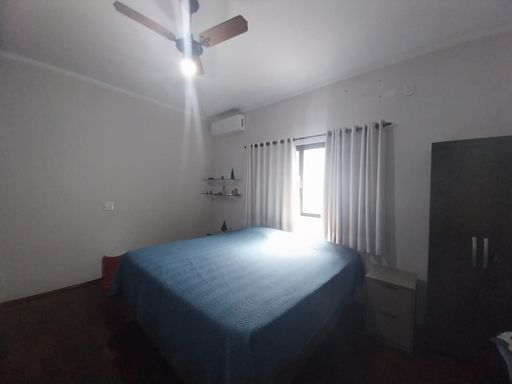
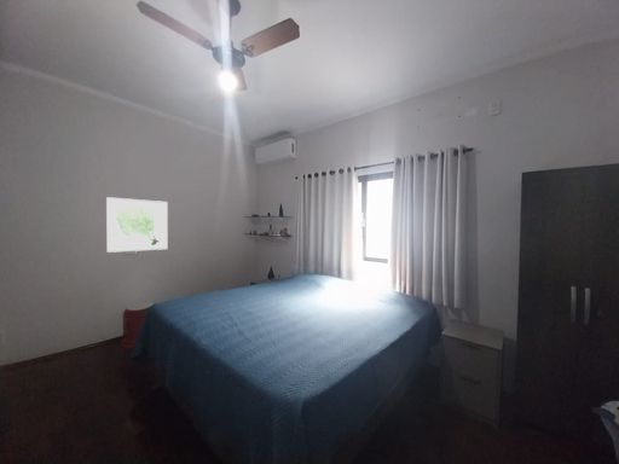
+ wall art (139, 225)
